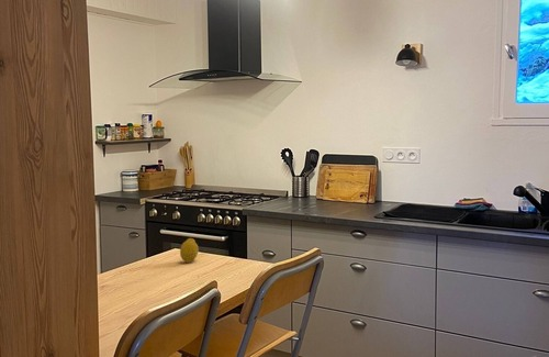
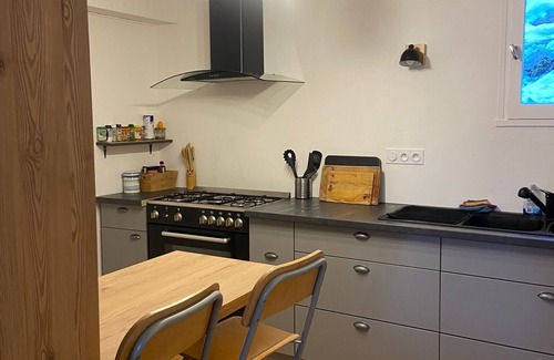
- fruit (189, 249)
